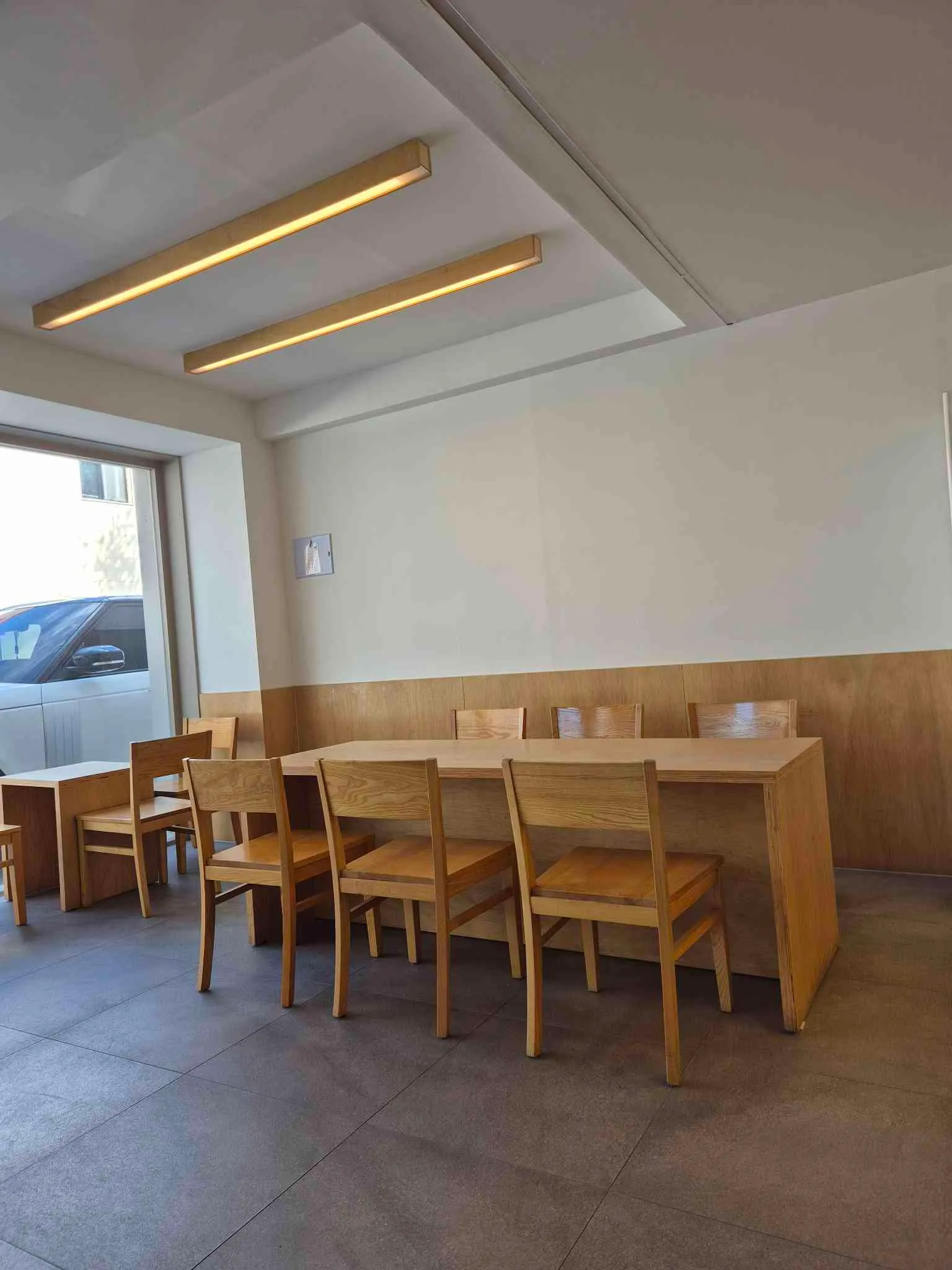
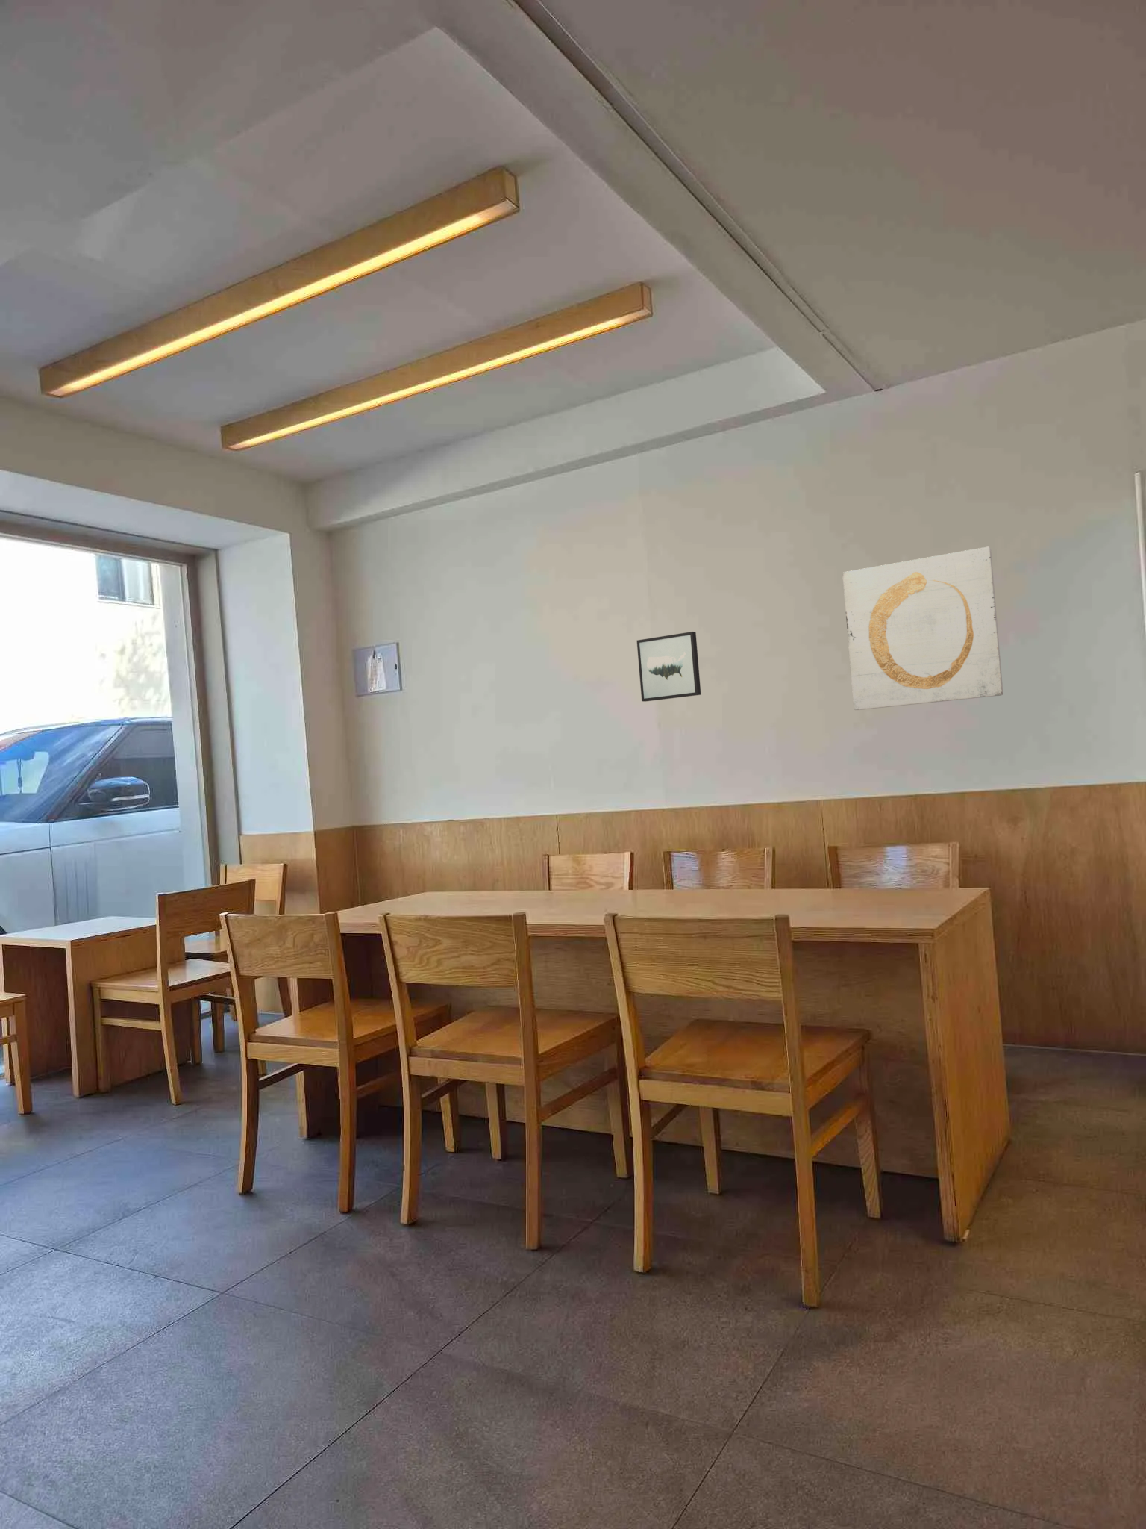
+ wall art (668, 667)
+ wall art (920, 632)
